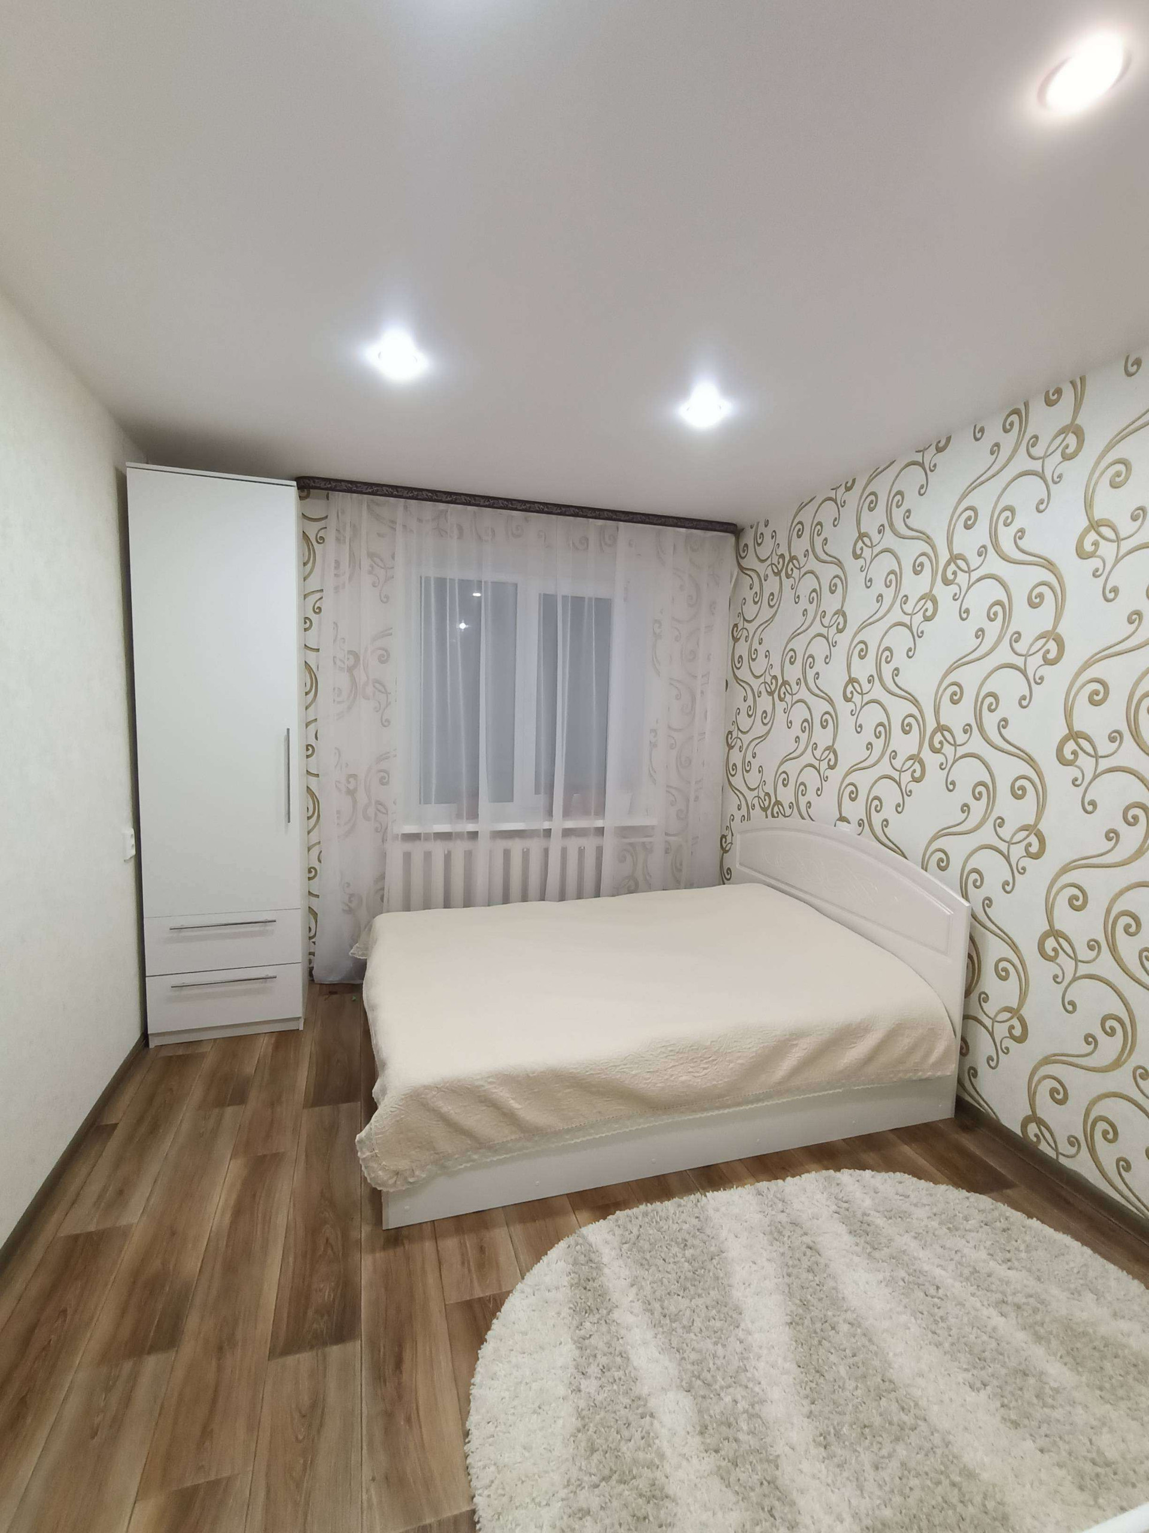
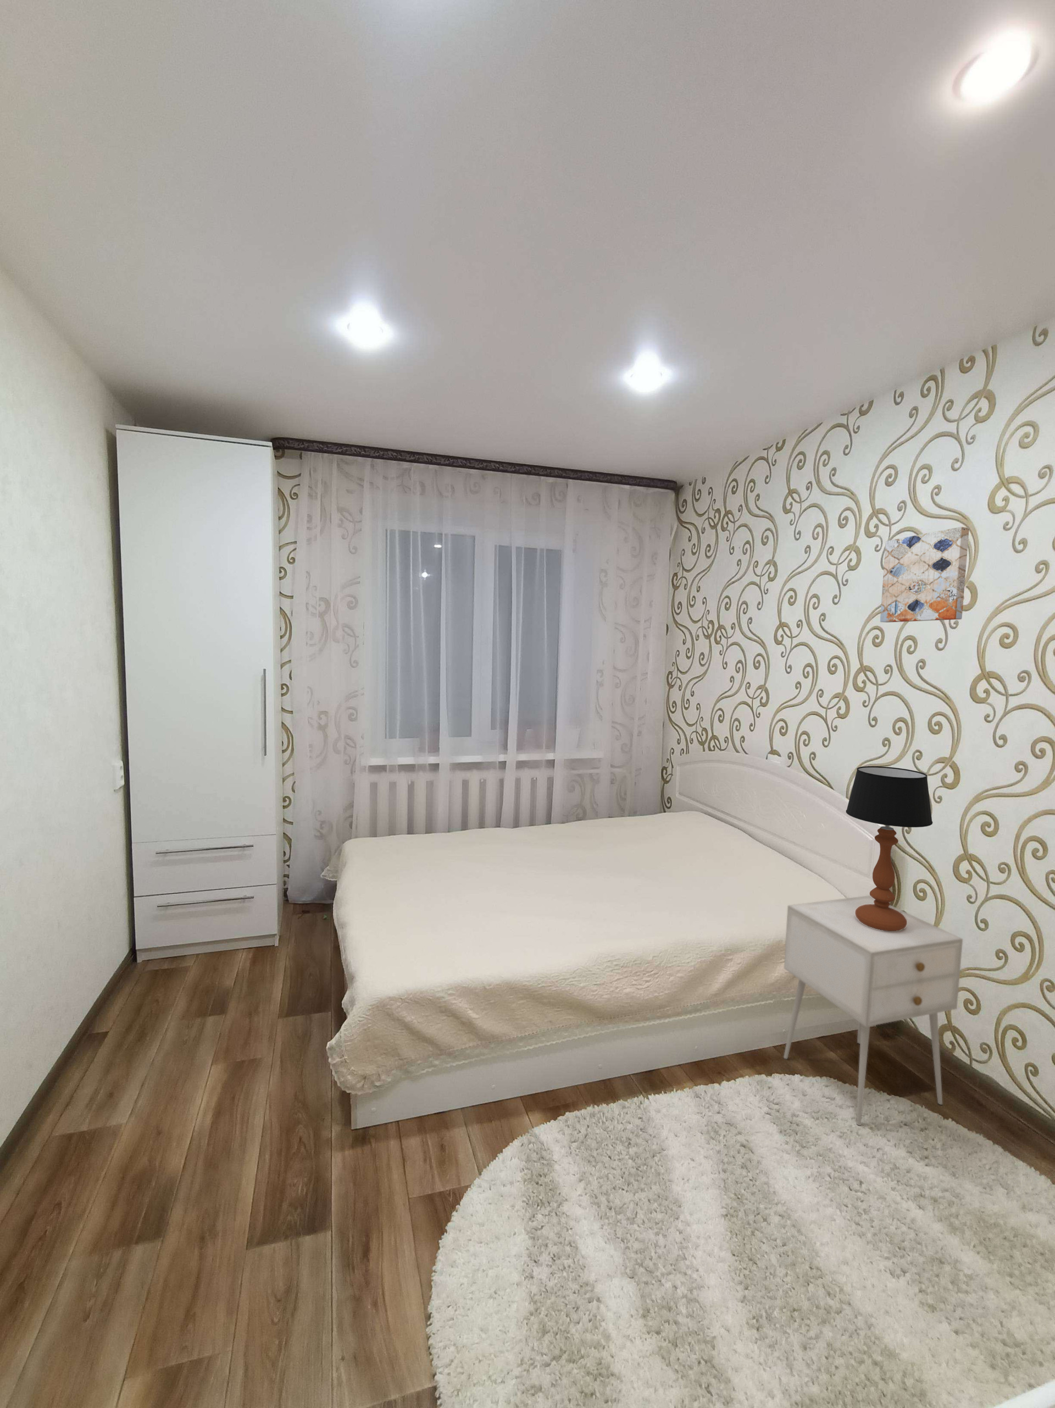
+ table lamp (885, 847)
+ nightstand (867, 1002)
+ wall art (922, 578)
